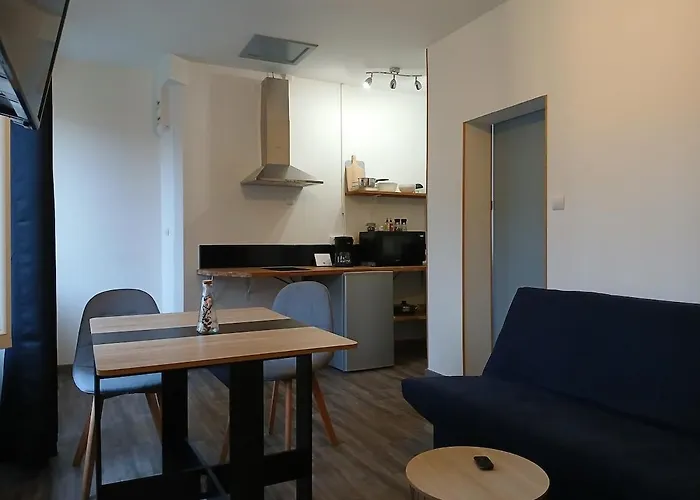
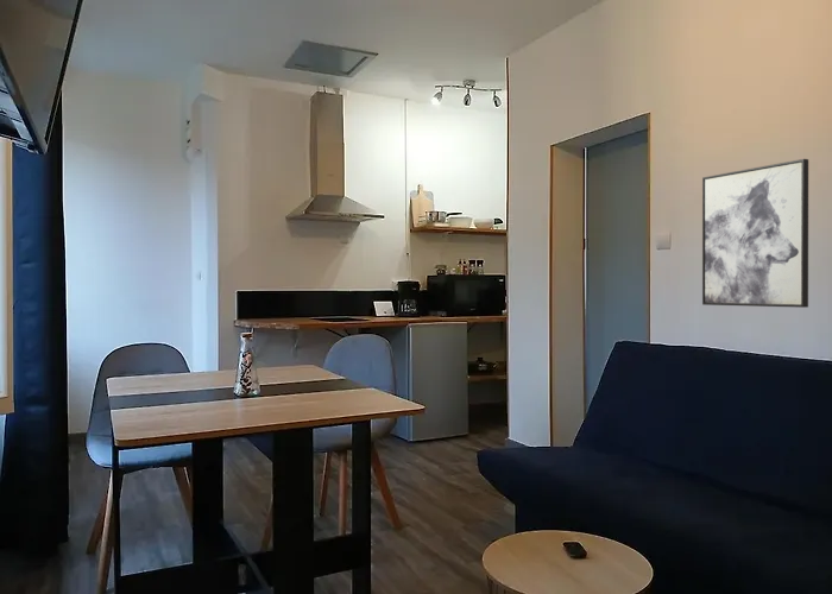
+ wall art (751, 238)
